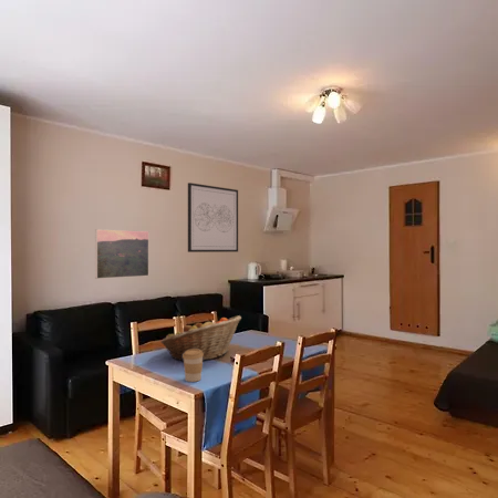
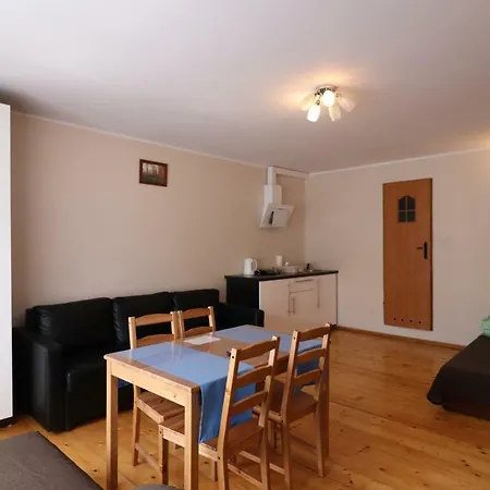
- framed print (123, 253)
- wall art (214, 219)
- coffee cup (193, 364)
- fruit basket (203, 335)
